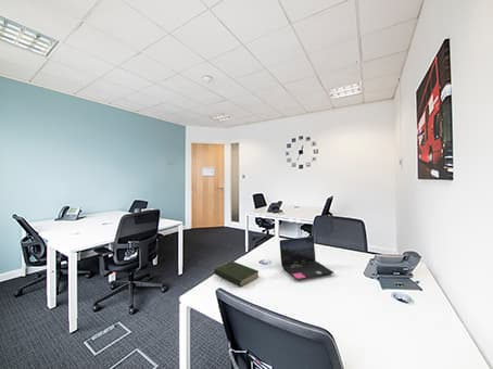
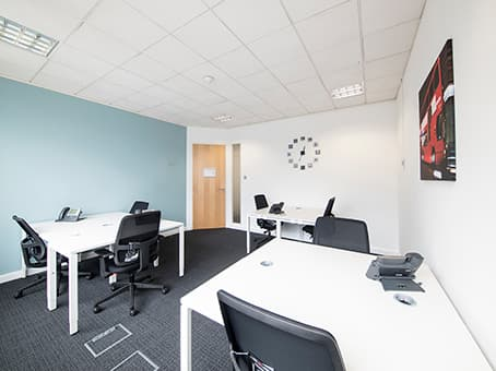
- book (236, 272)
- laptop (305, 256)
